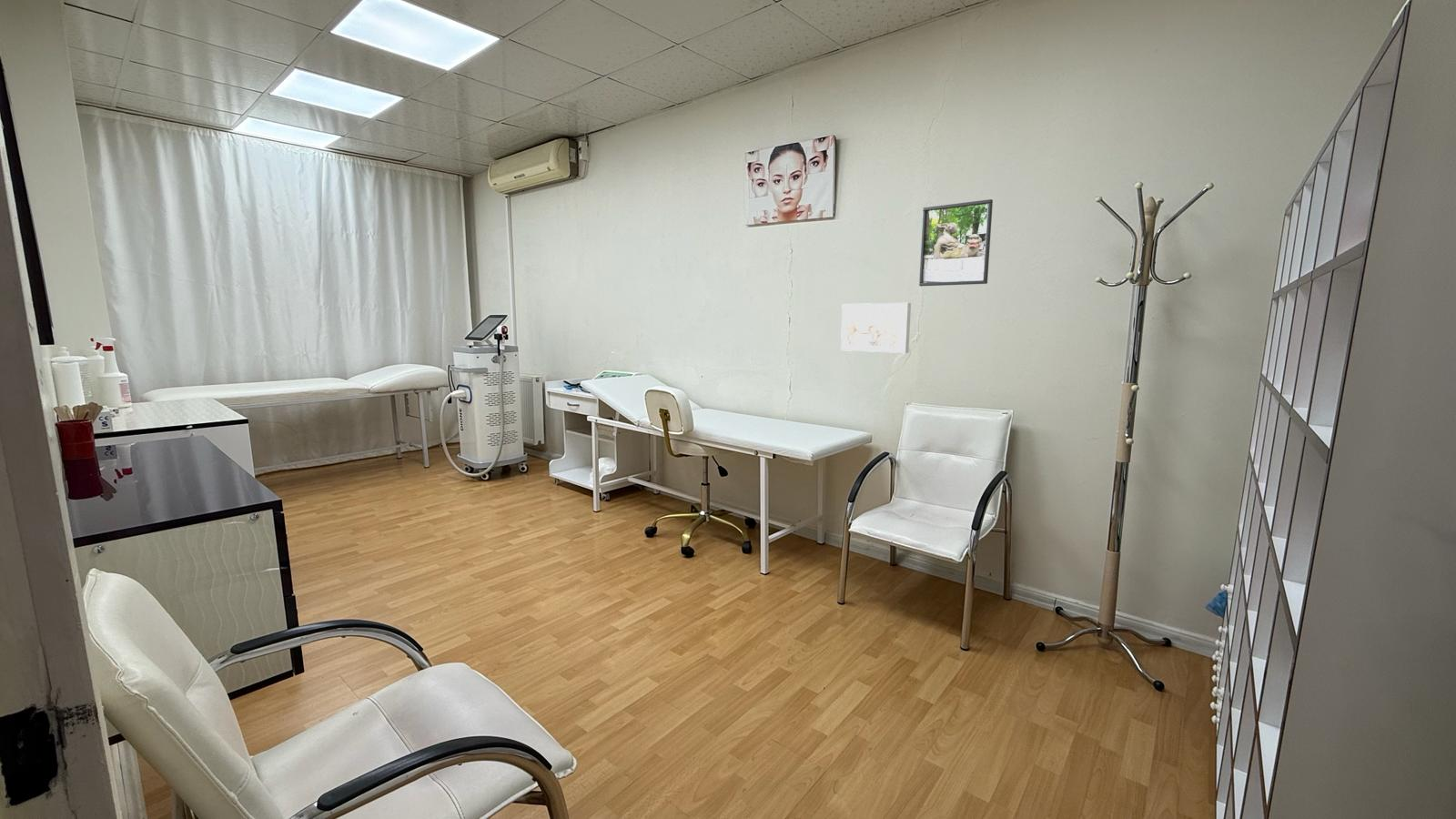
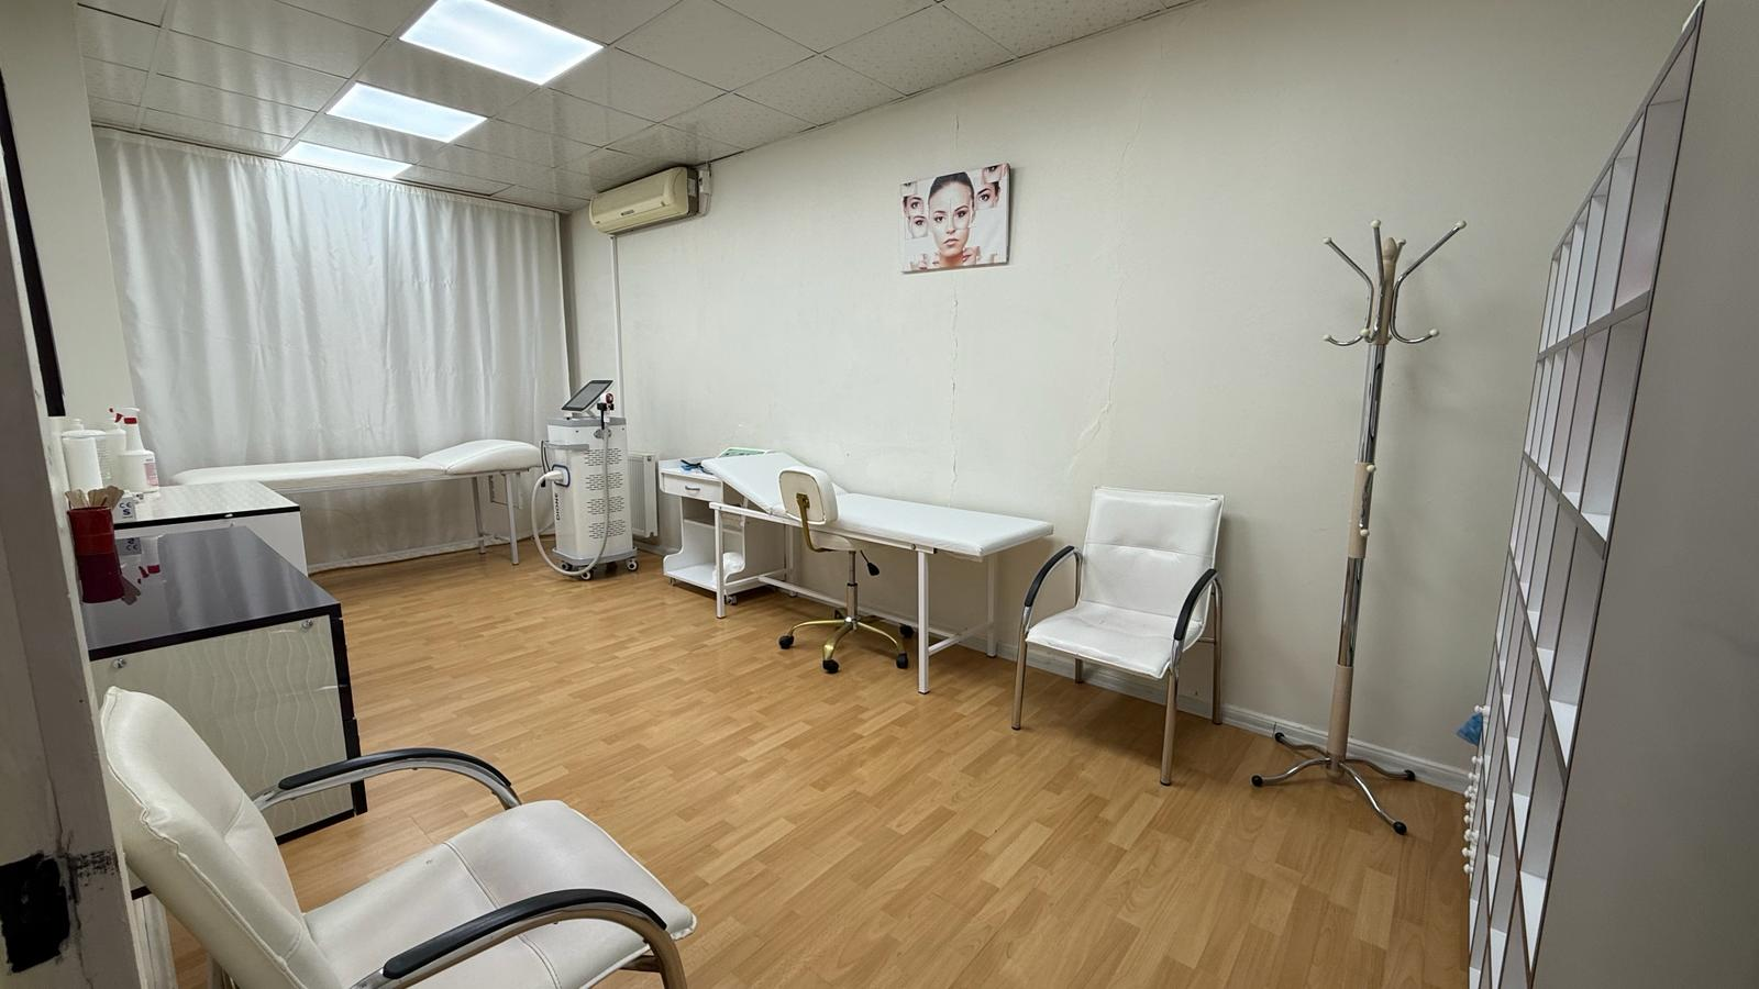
- wall art (875, 328)
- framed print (954, 245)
